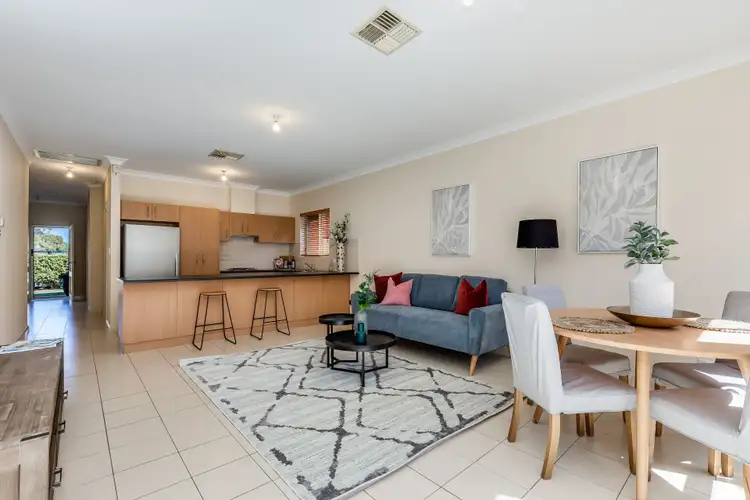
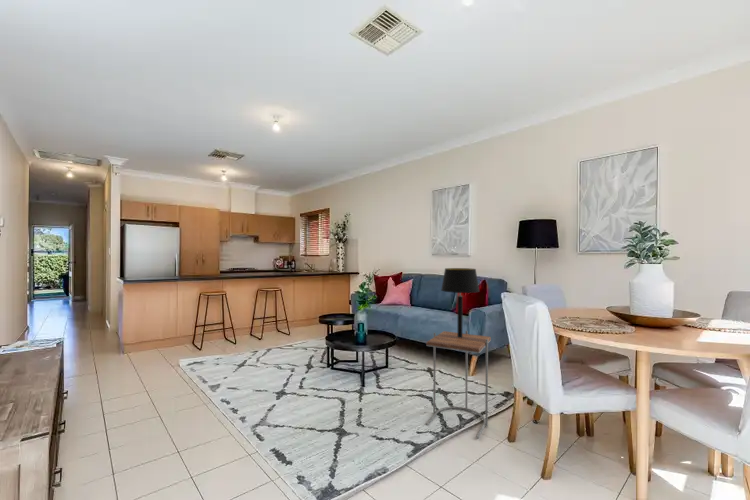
+ table lamp (460, 302)
+ side table (466, 377)
